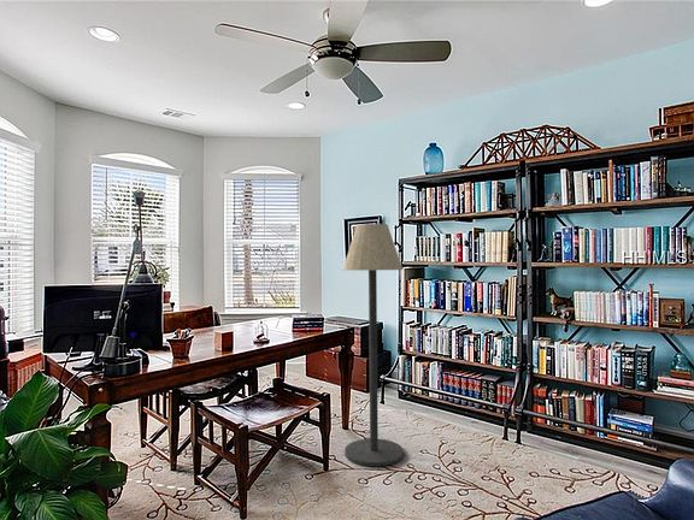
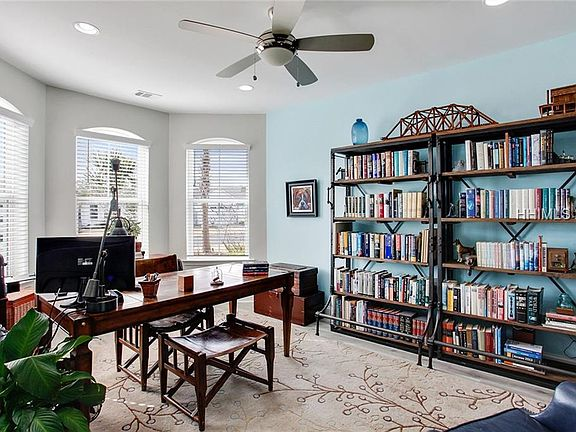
- floor lamp (372, 338)
